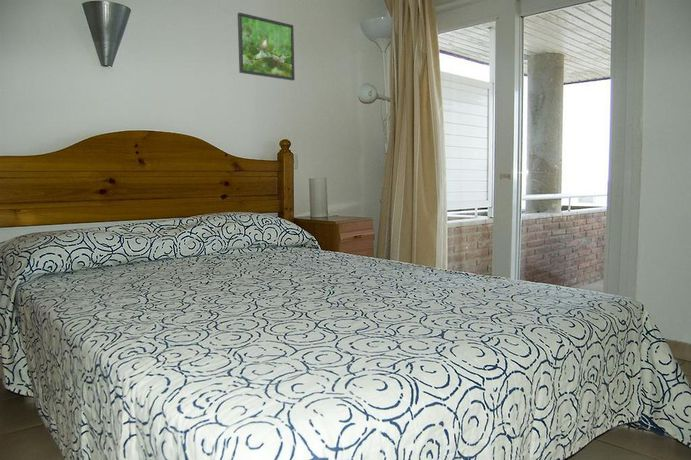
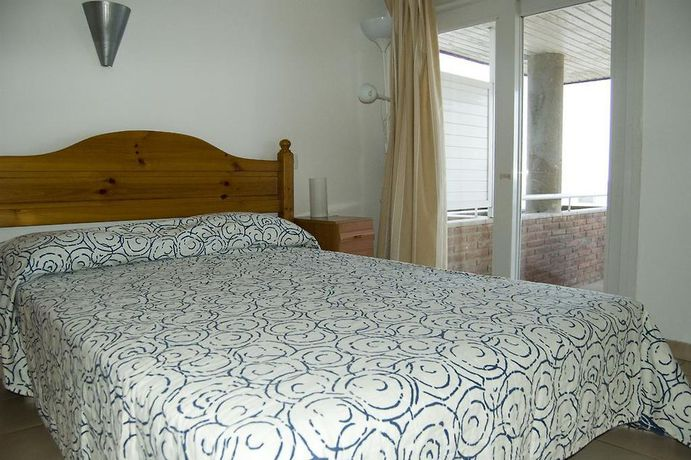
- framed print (267, 48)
